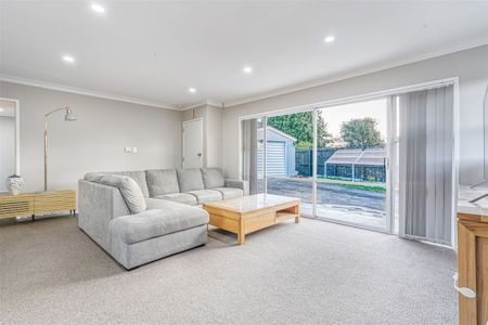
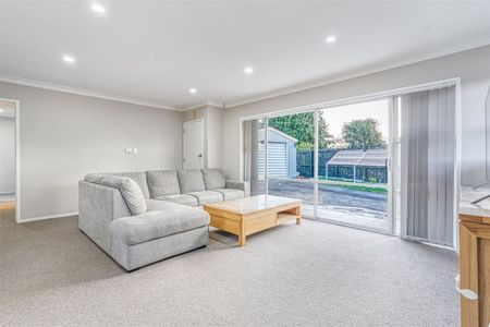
- lamp (46, 148)
- sideboard (33, 207)
- decorative urn (14, 184)
